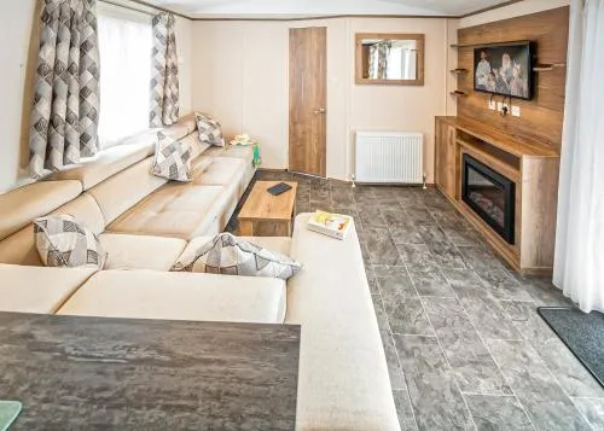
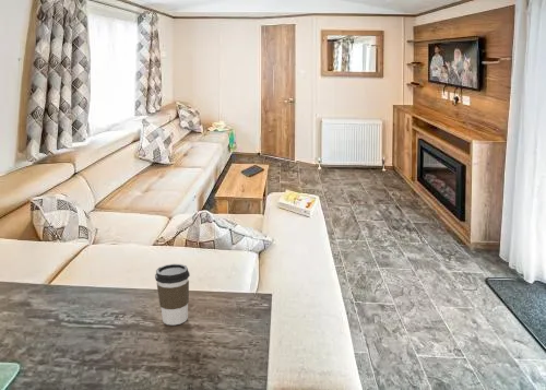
+ coffee cup (174, 294)
